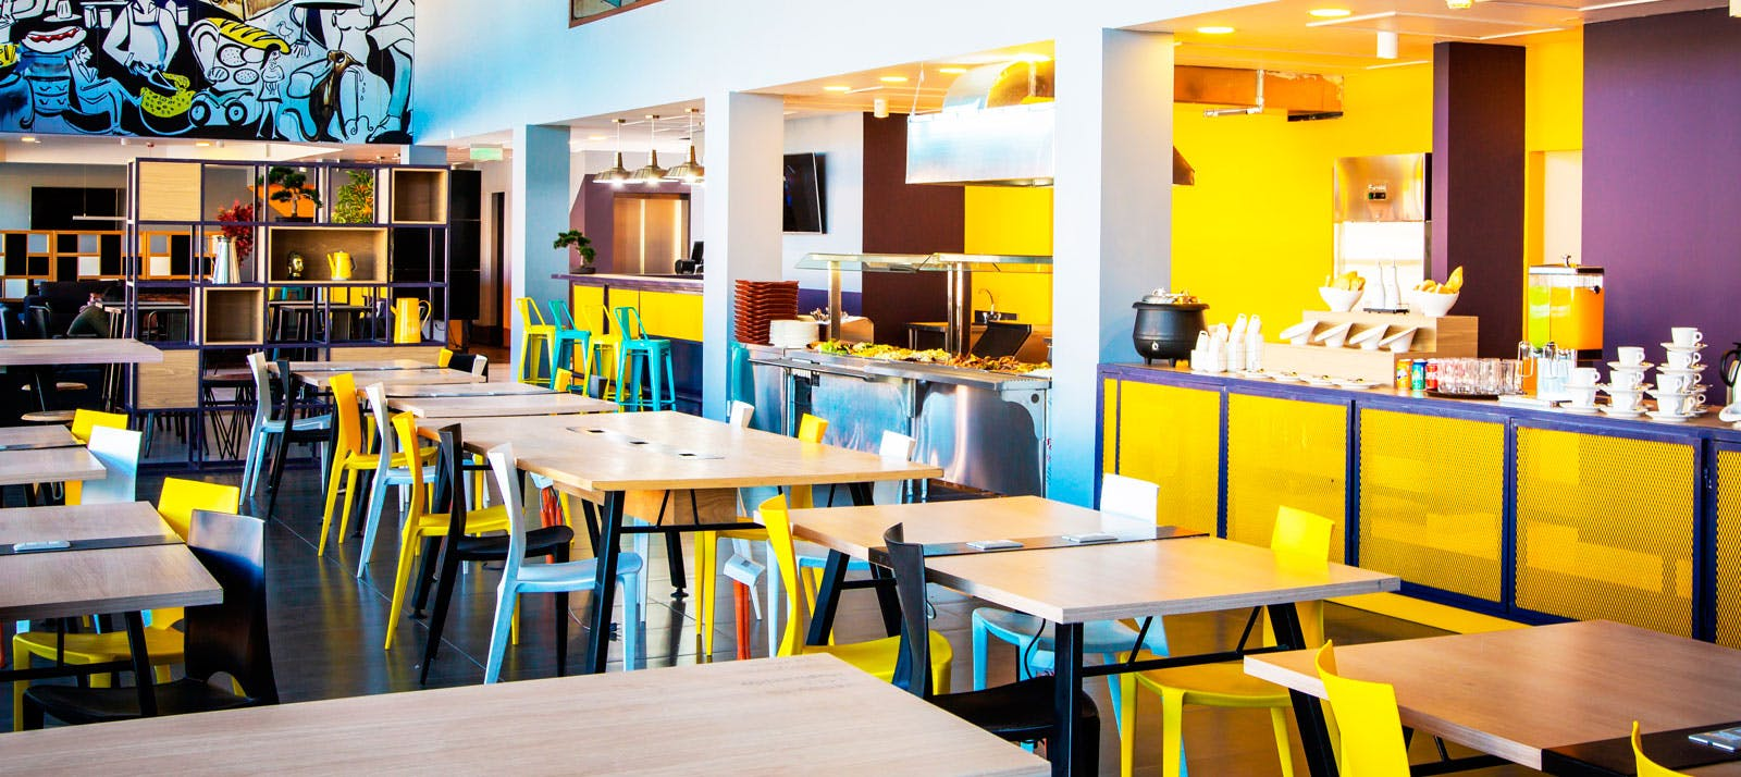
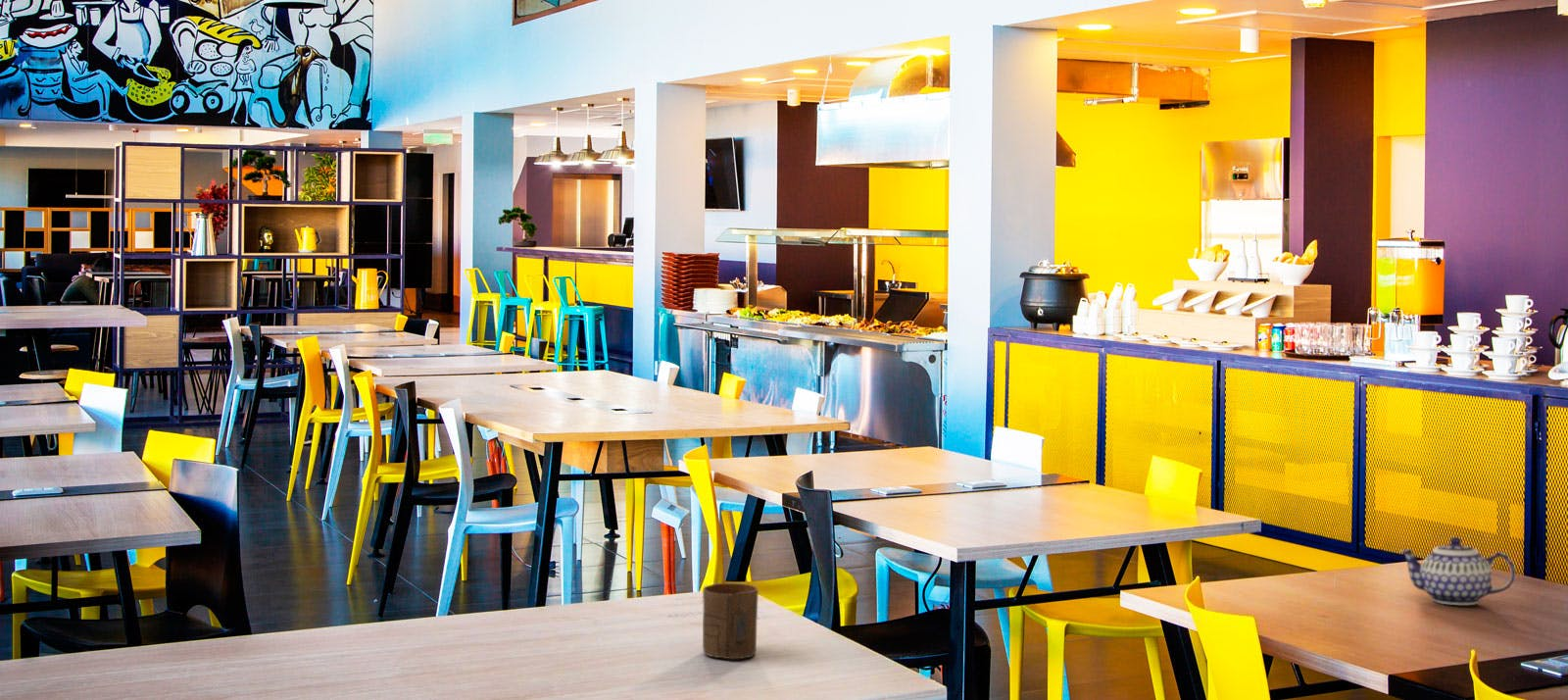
+ cup (730, 621)
+ teapot (1456, 570)
